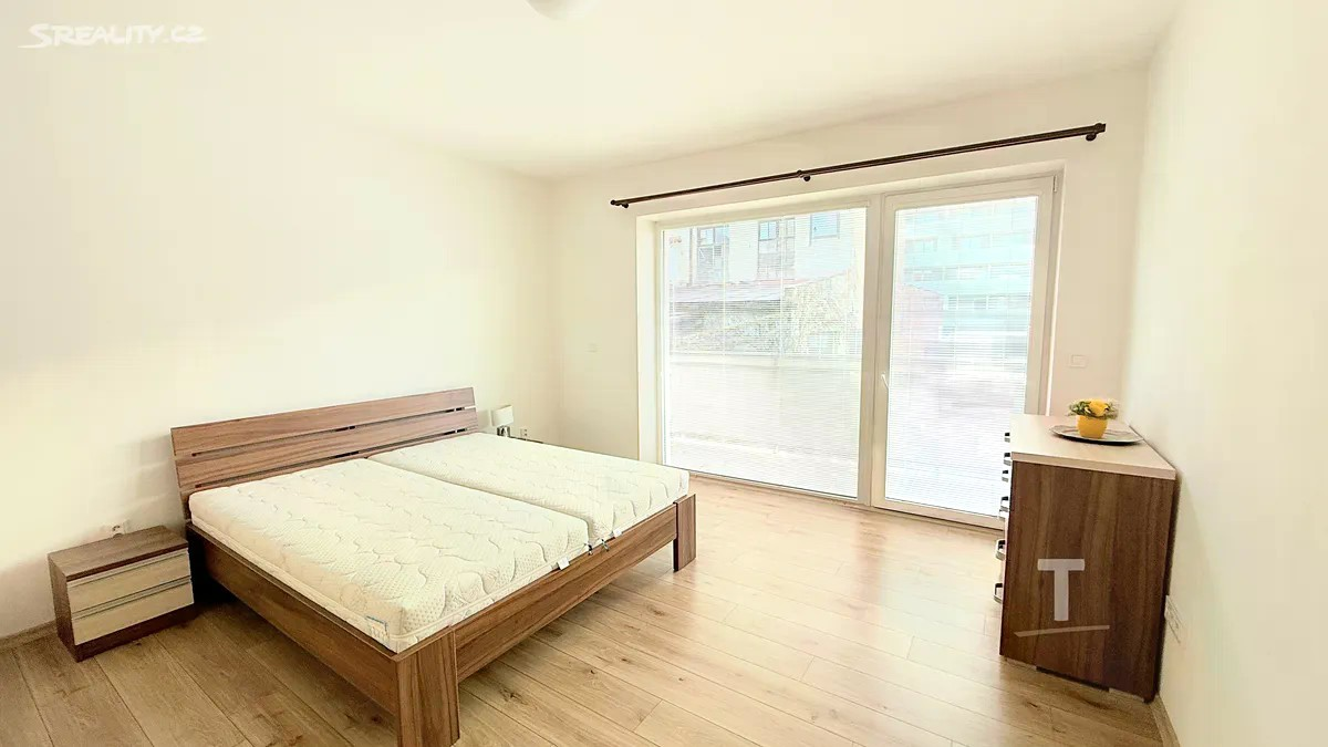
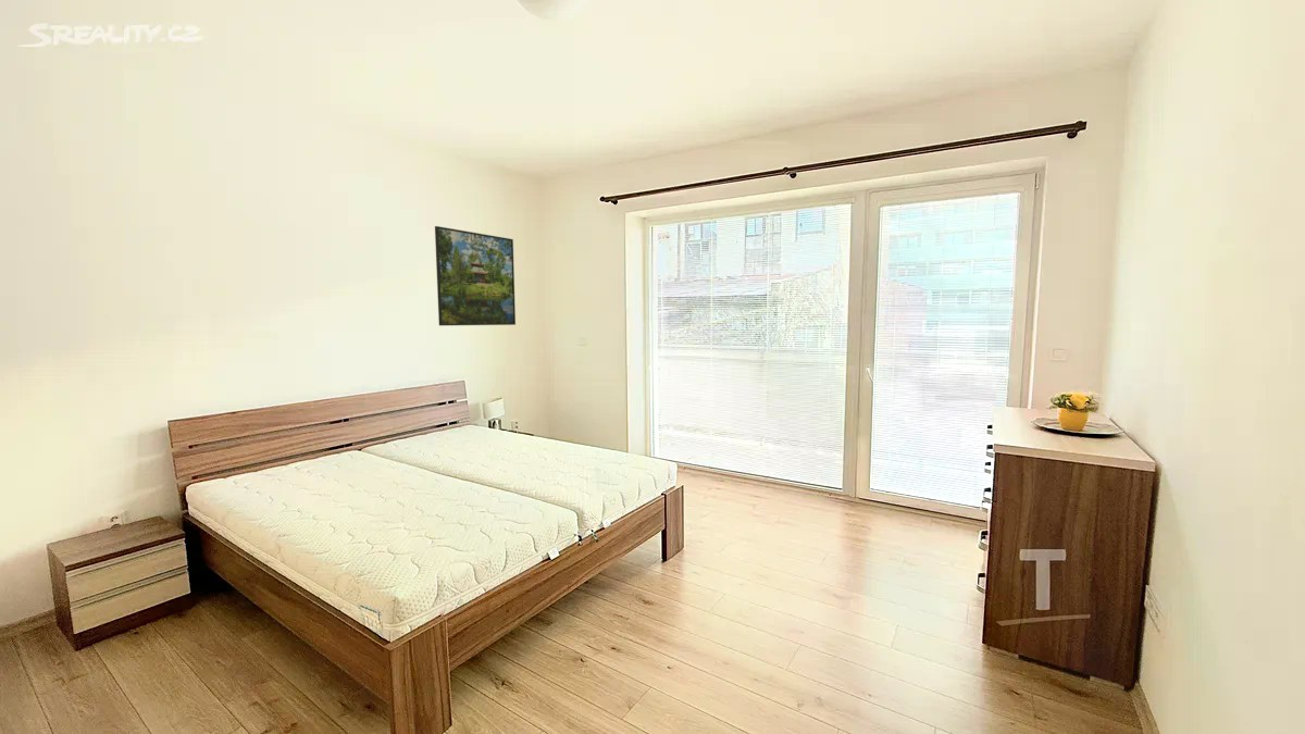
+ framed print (477, 279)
